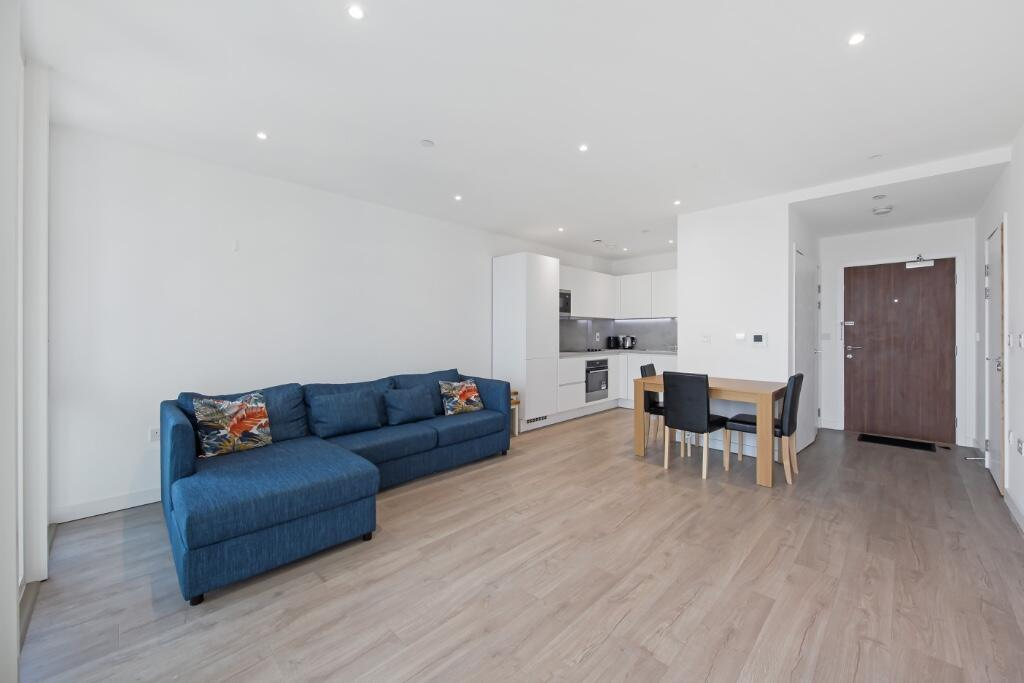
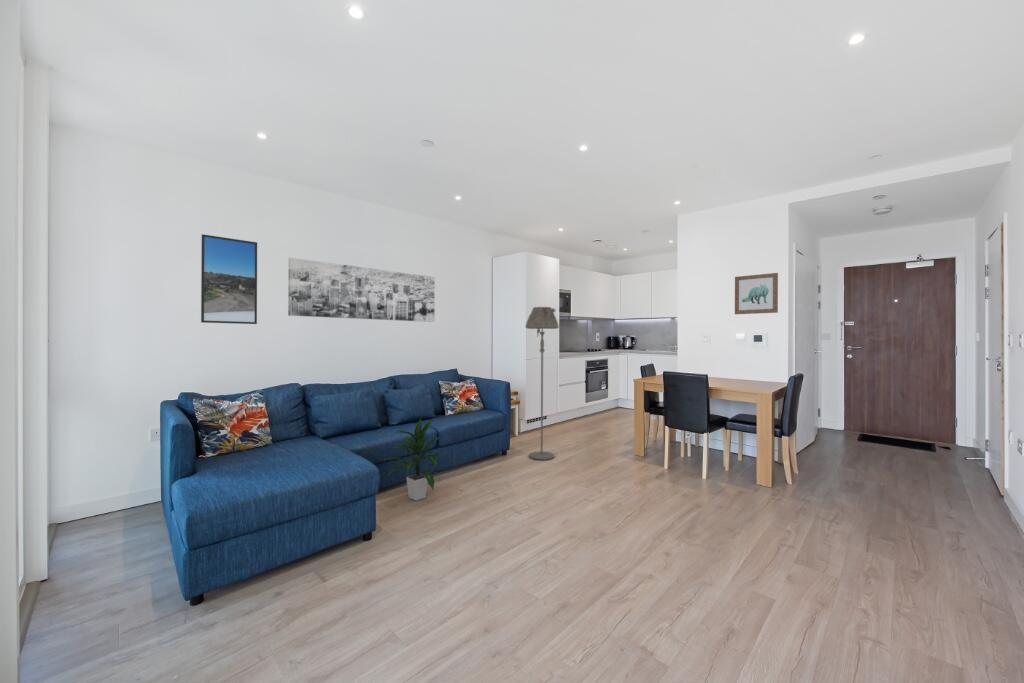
+ floor lamp (541, 381)
+ indoor plant (417, 459)
+ wall art (370, 293)
+ wall art (755, 294)
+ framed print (230, 280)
